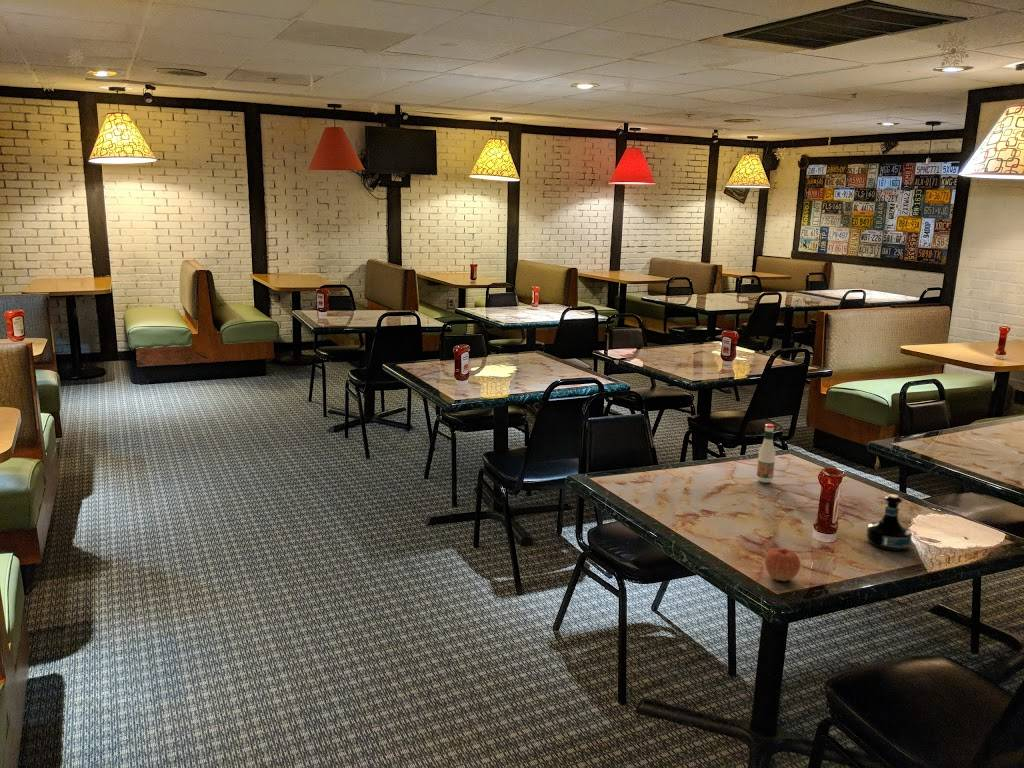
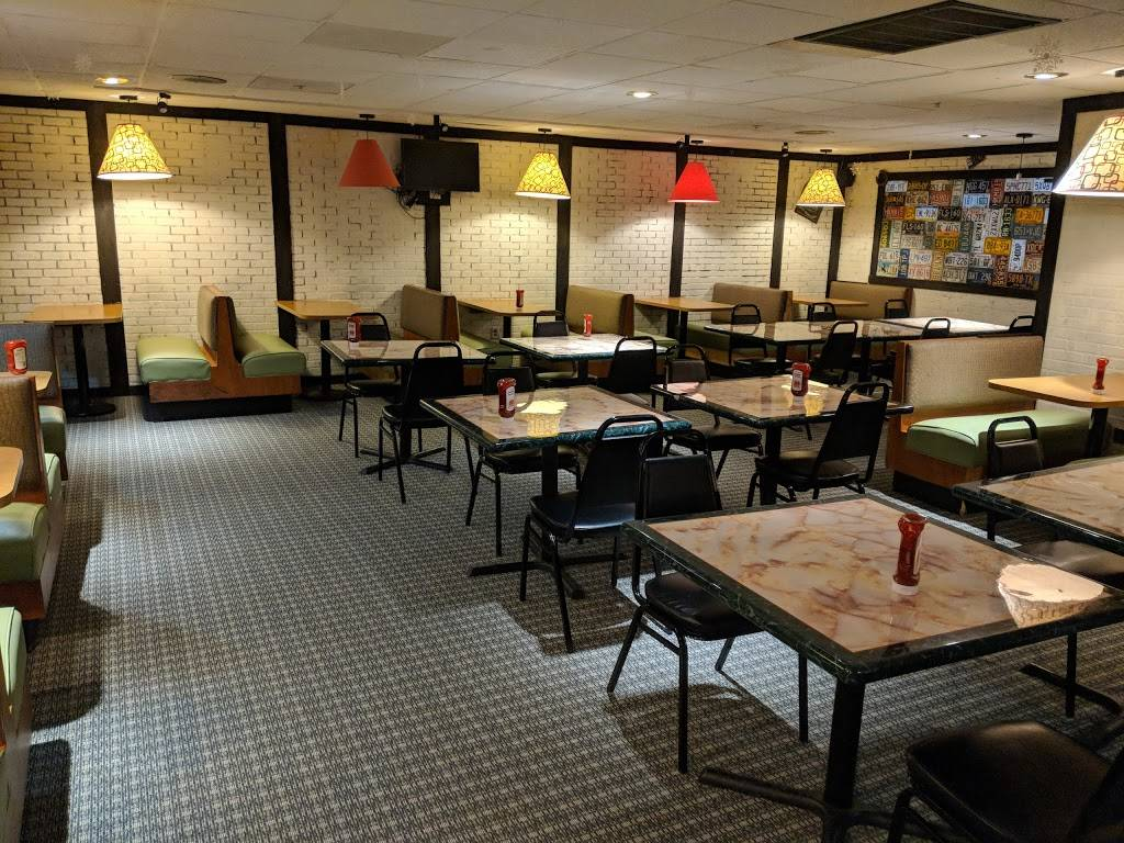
- tabasco sauce (767, 453)
- apple (782, 562)
- tequila bottle (890, 519)
